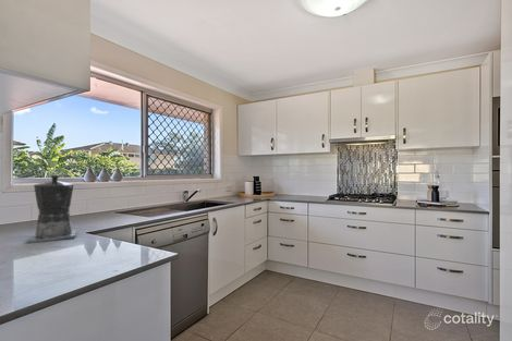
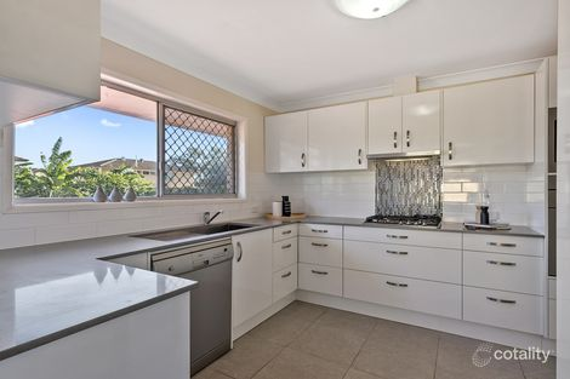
- coffee maker (53, 205)
